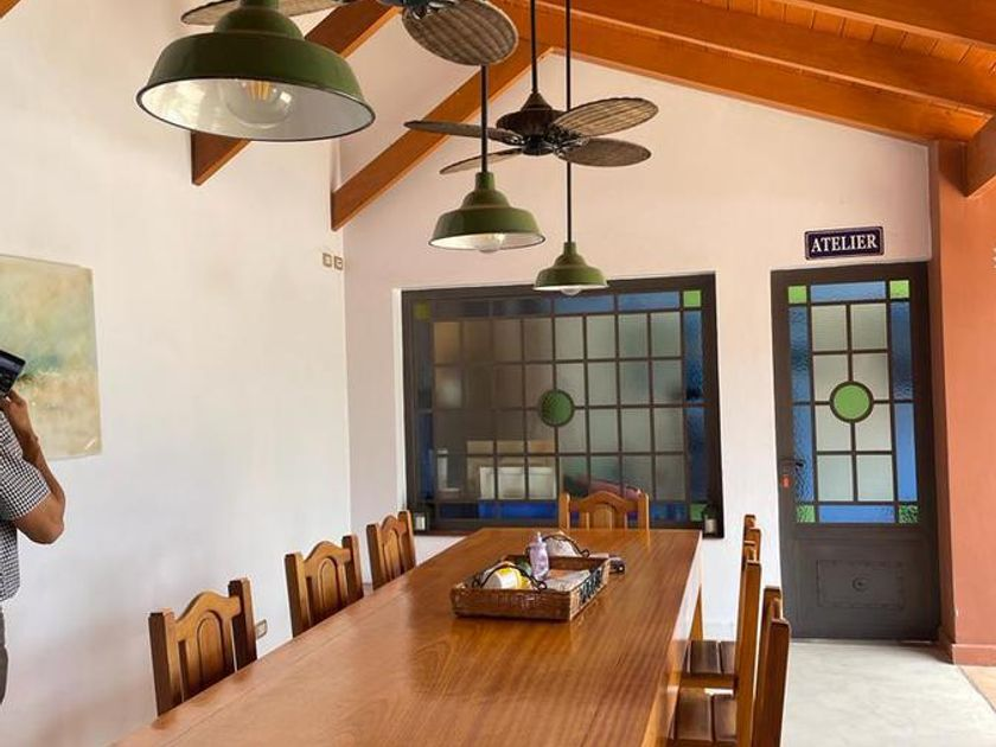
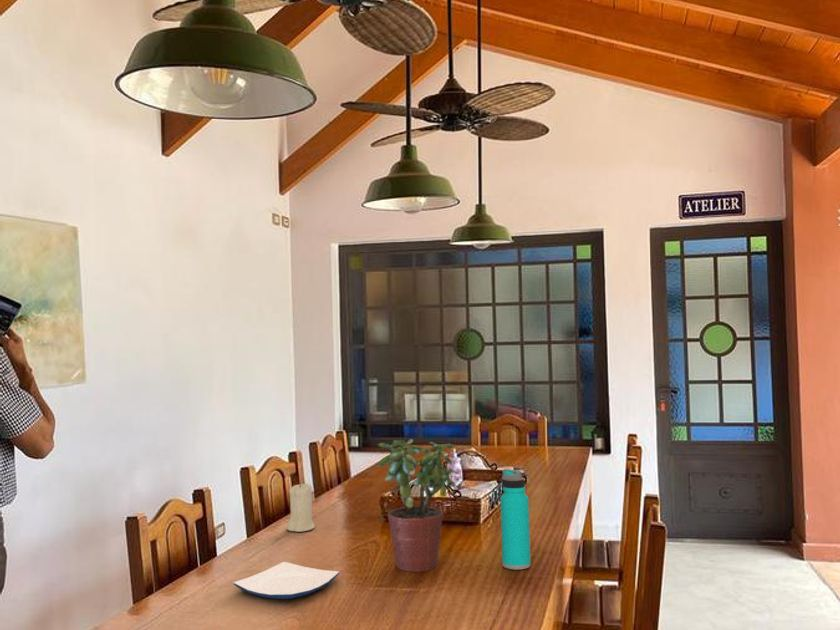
+ potted plant (409, 499)
+ plate (287, 582)
+ candle (300, 505)
+ water bottle (515, 517)
